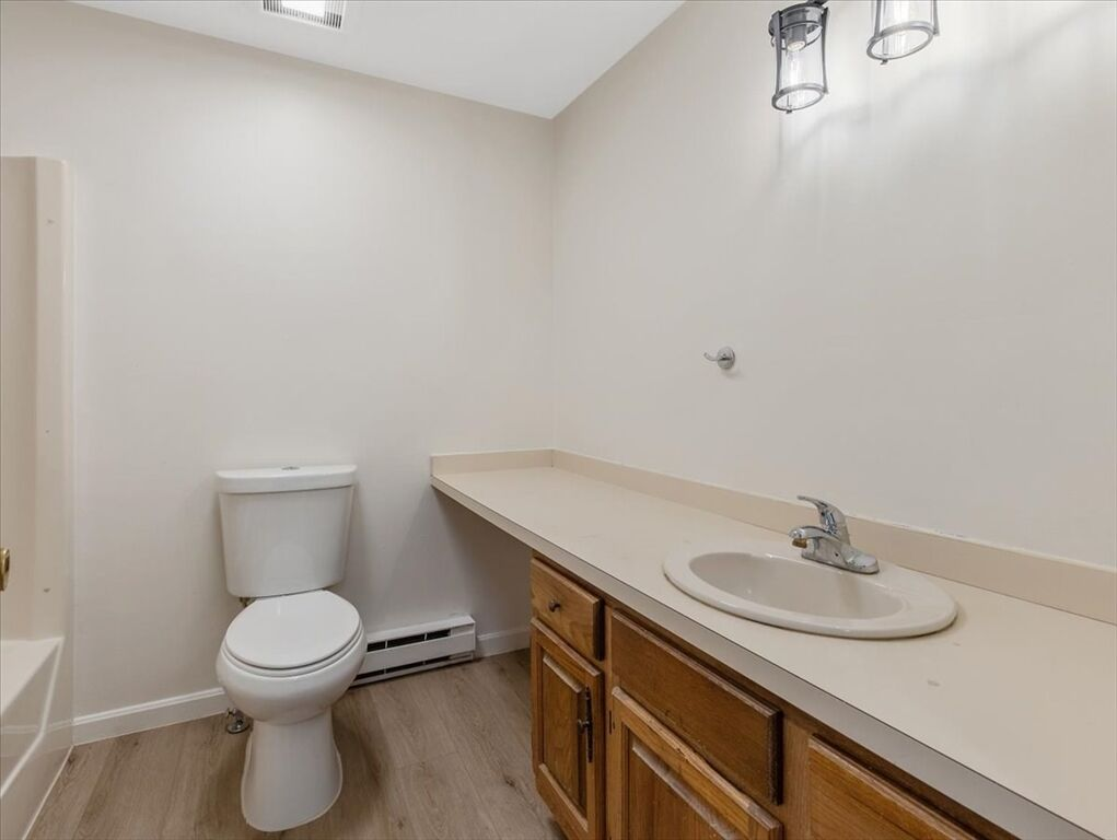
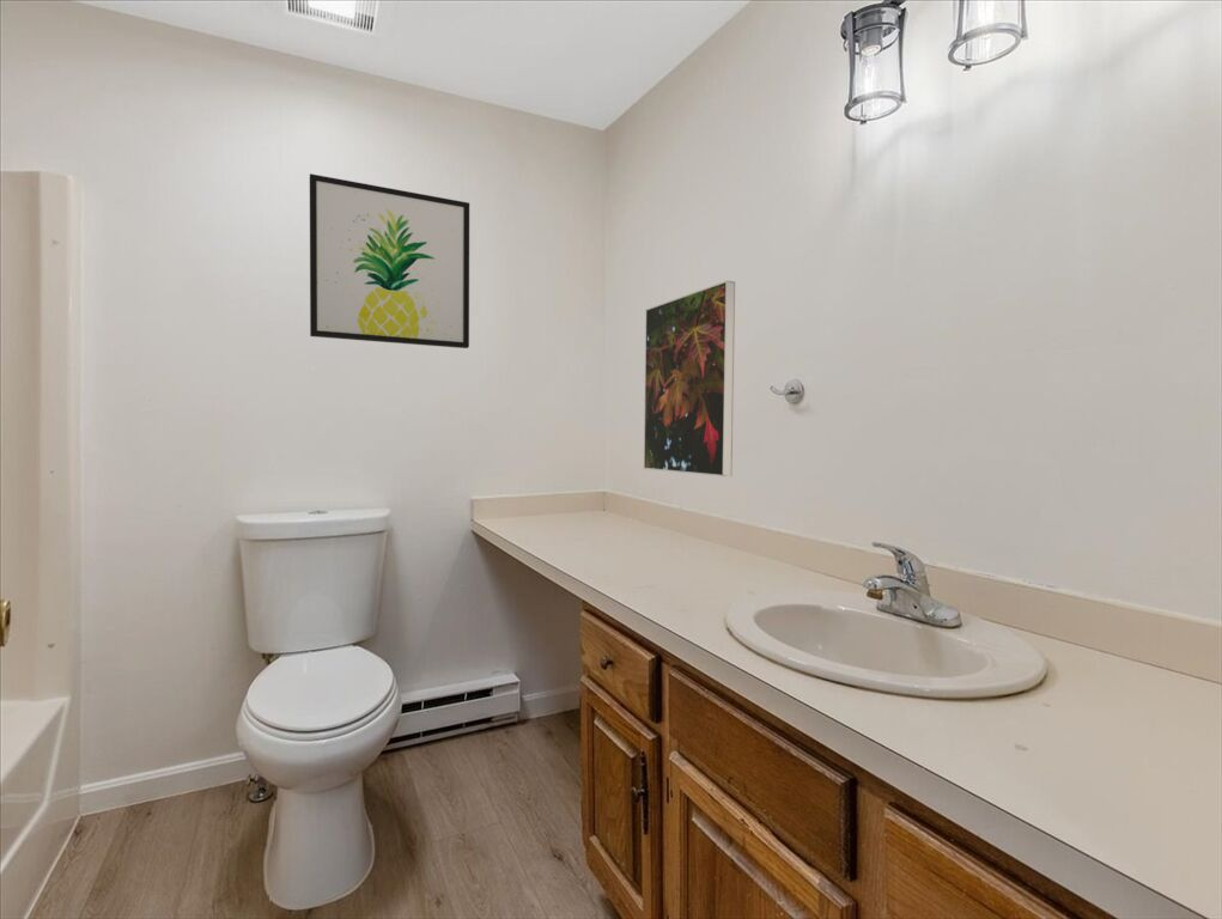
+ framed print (685, 384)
+ wall art (393, 266)
